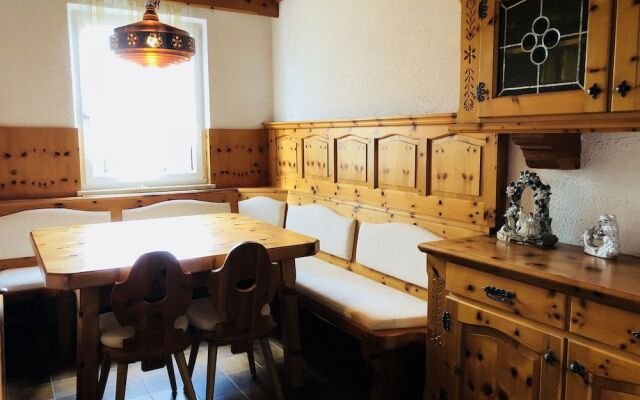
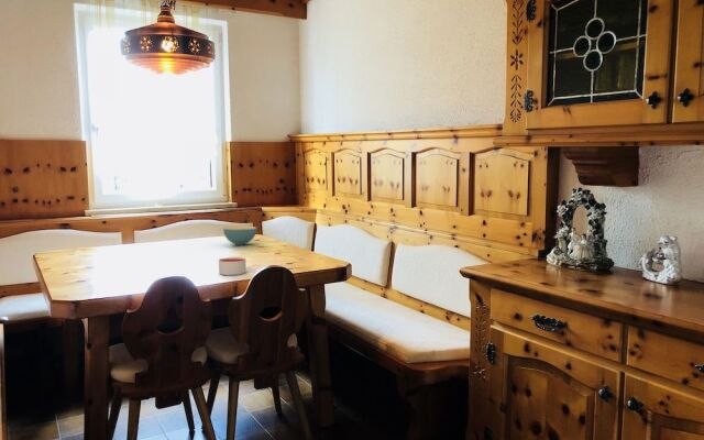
+ cereal bowl (240, 235)
+ candle (232, 265)
